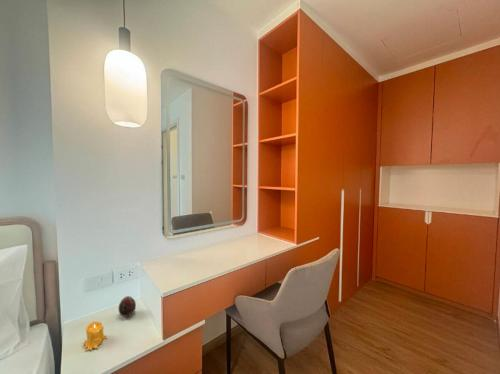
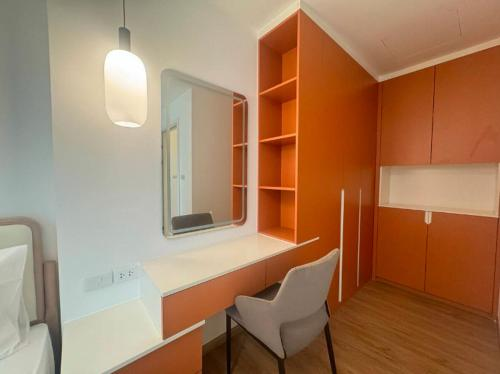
- candle (95, 333)
- decorative egg (127, 306)
